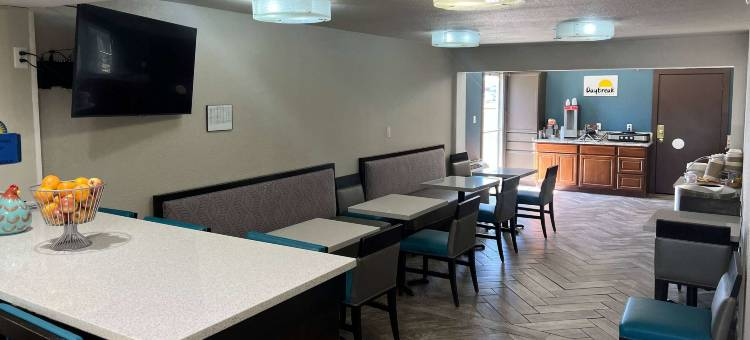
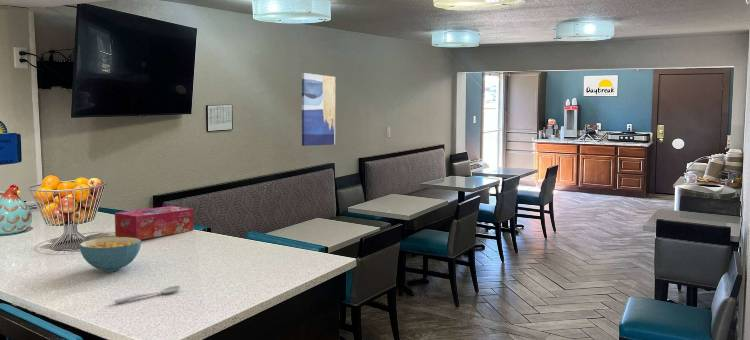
+ cereal bowl (111, 255)
+ spoon (149, 294)
+ tissue box (155, 222)
+ wall art (319, 110)
